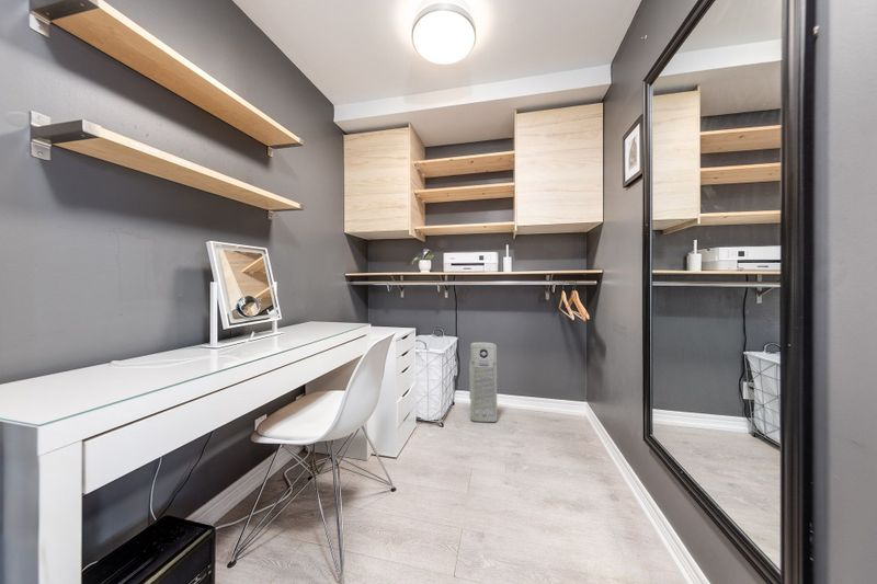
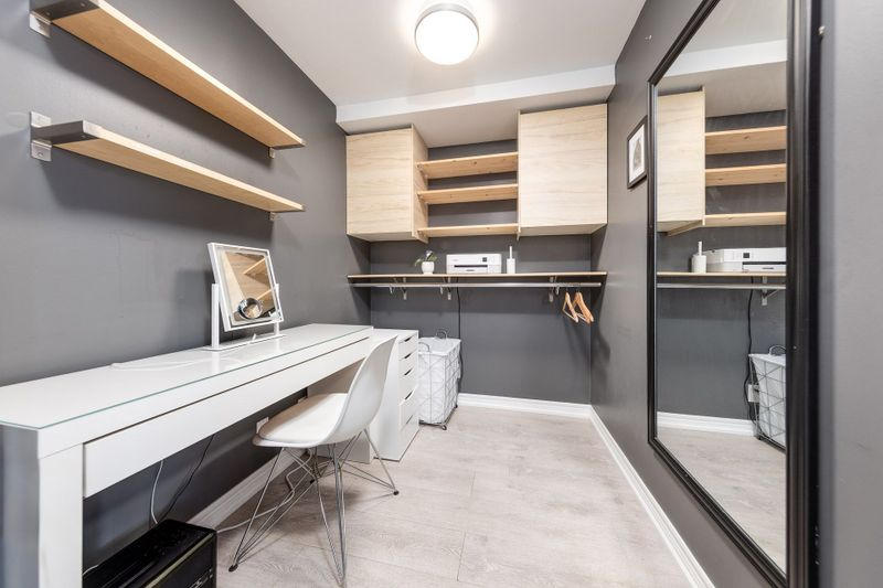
- air purifier (482, 378)
